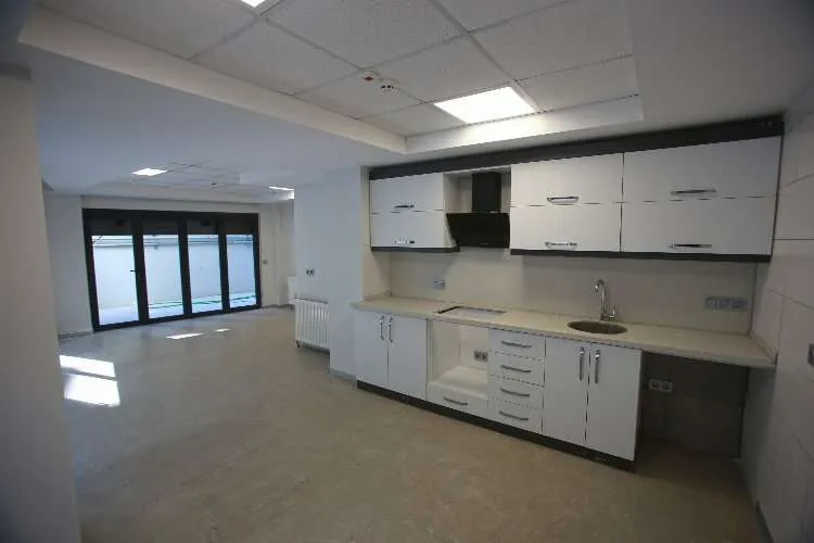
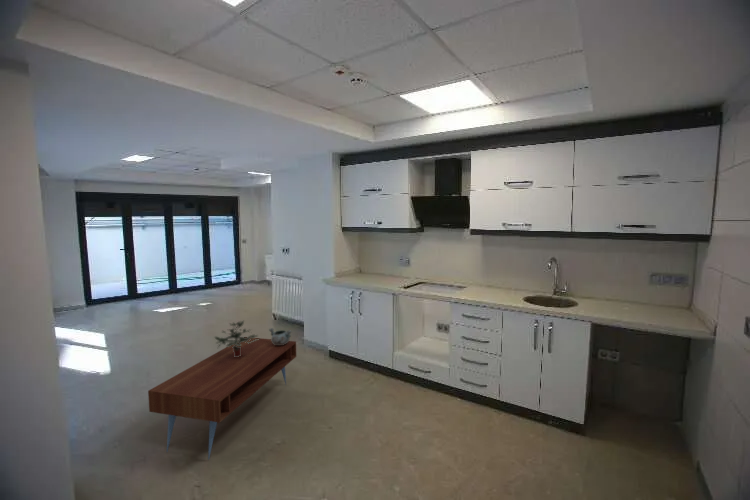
+ decorative bowl (280, 336)
+ coffee table (235, 387)
+ potted plant (236, 340)
